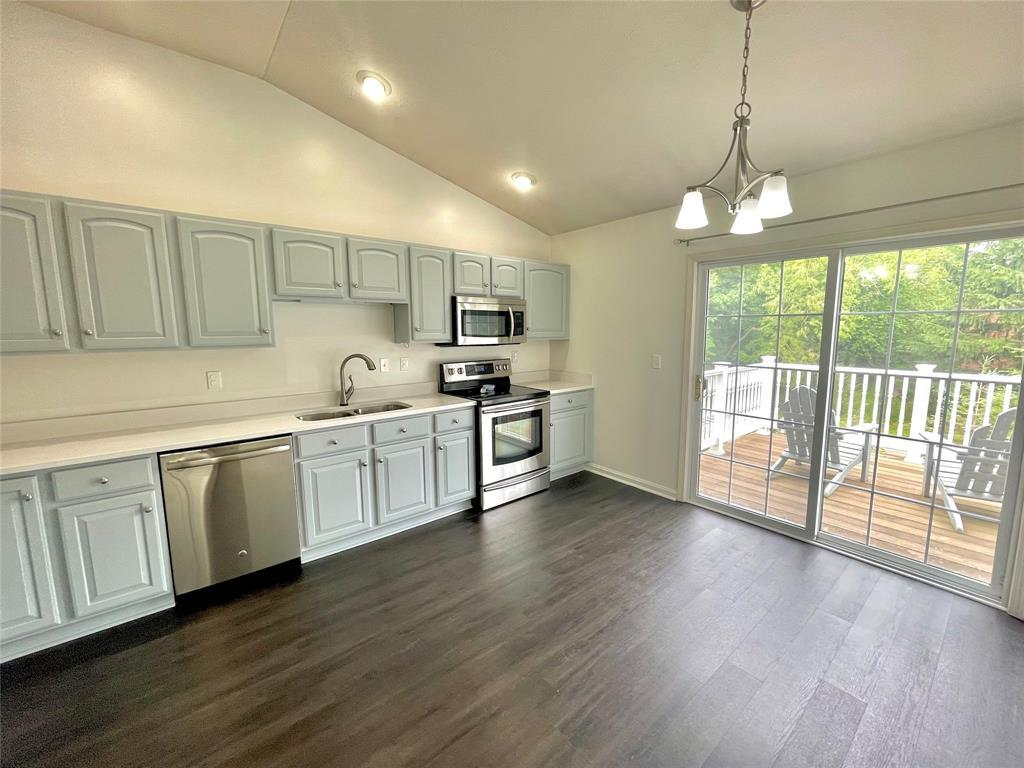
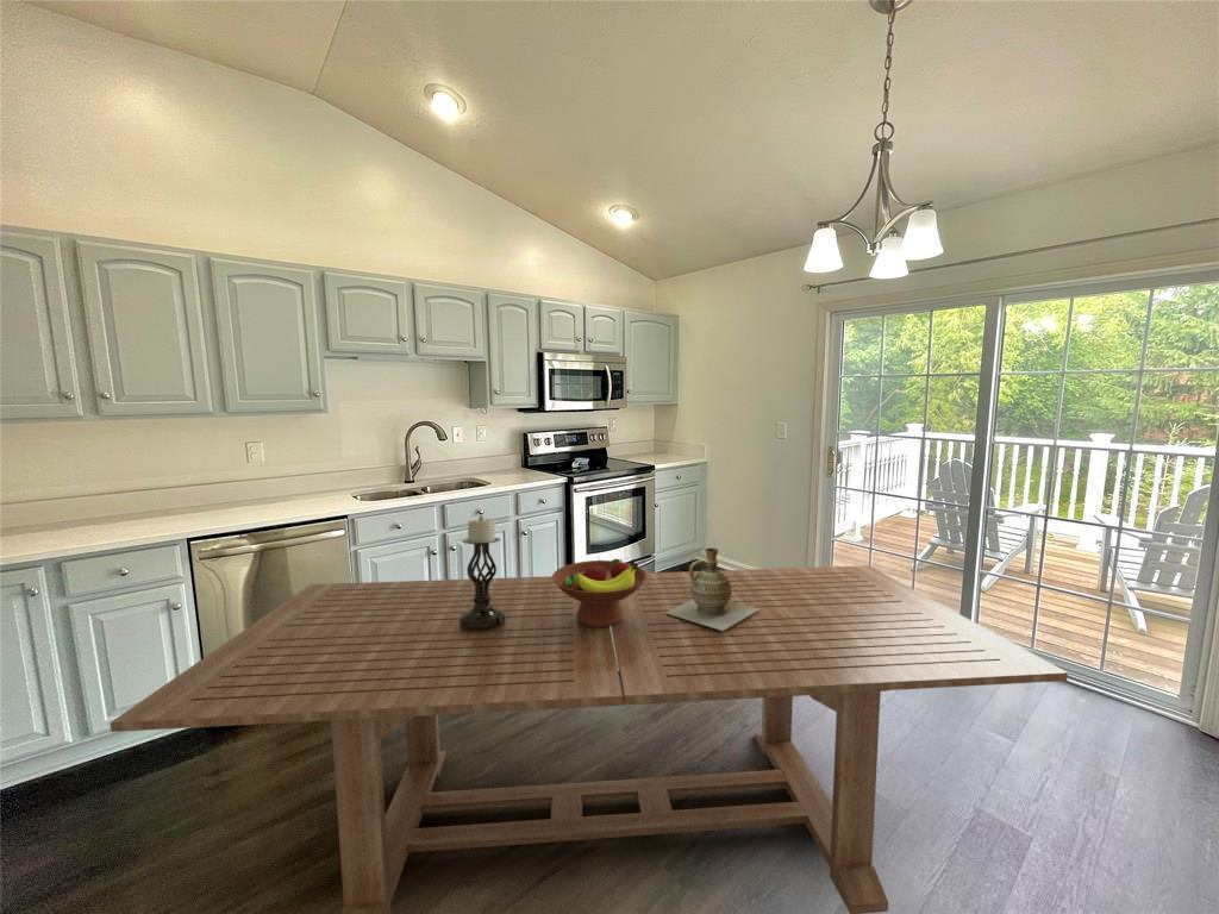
+ ceramic jug (713, 580)
+ fruit bowl (599, 587)
+ candle holder (480, 571)
+ dining table (610, 705)
